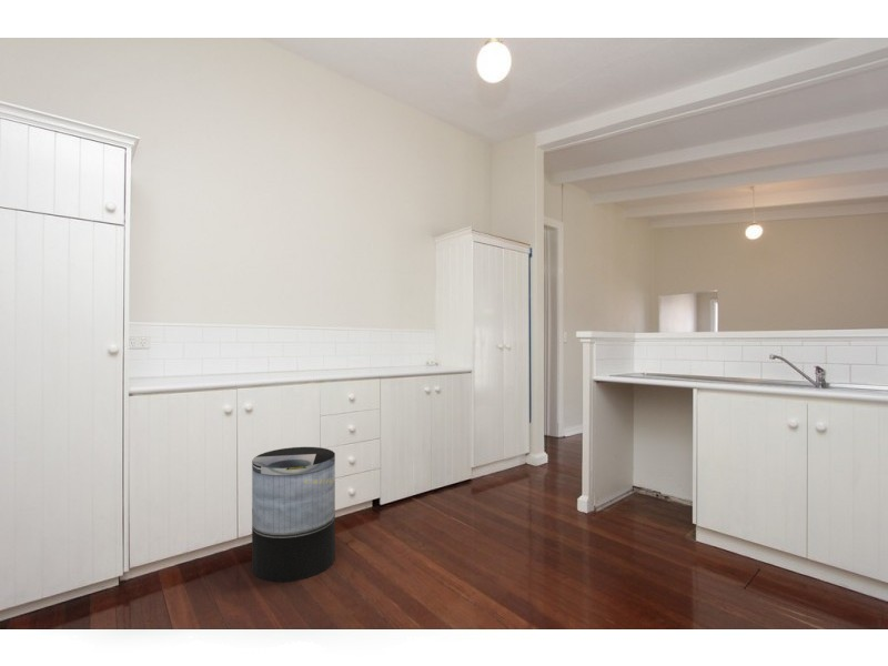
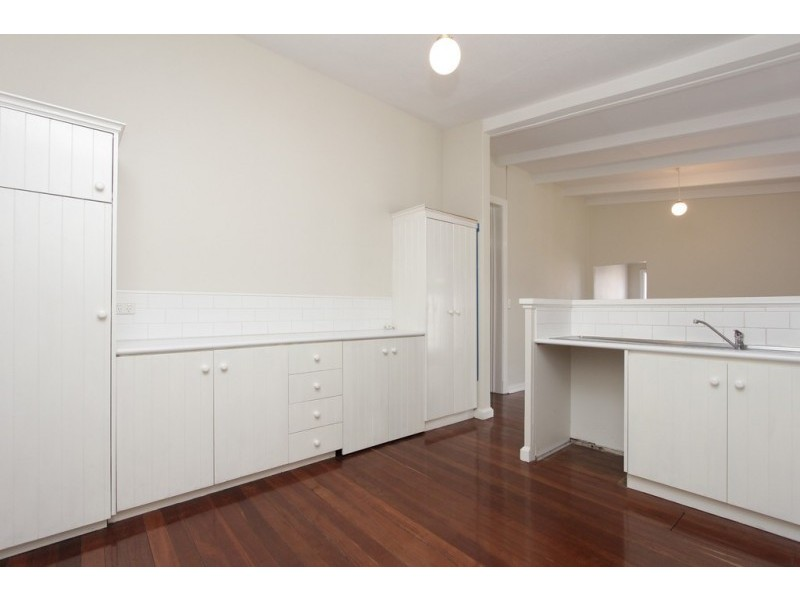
- trash can (294, 508)
